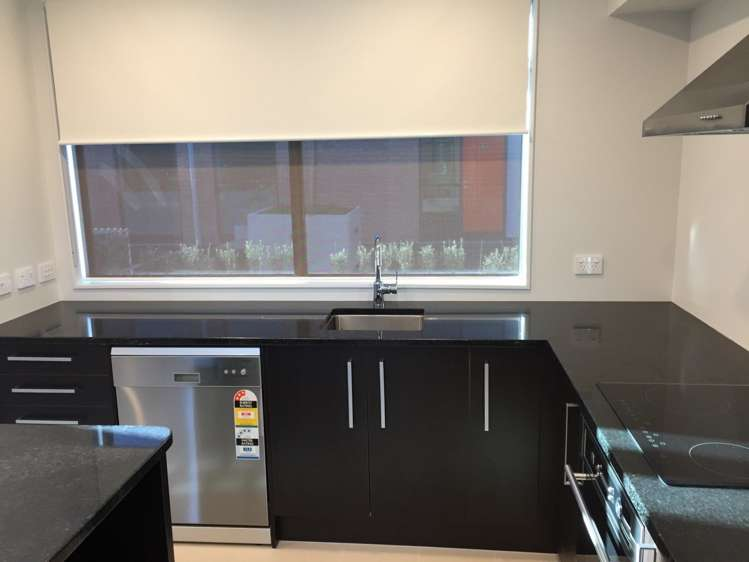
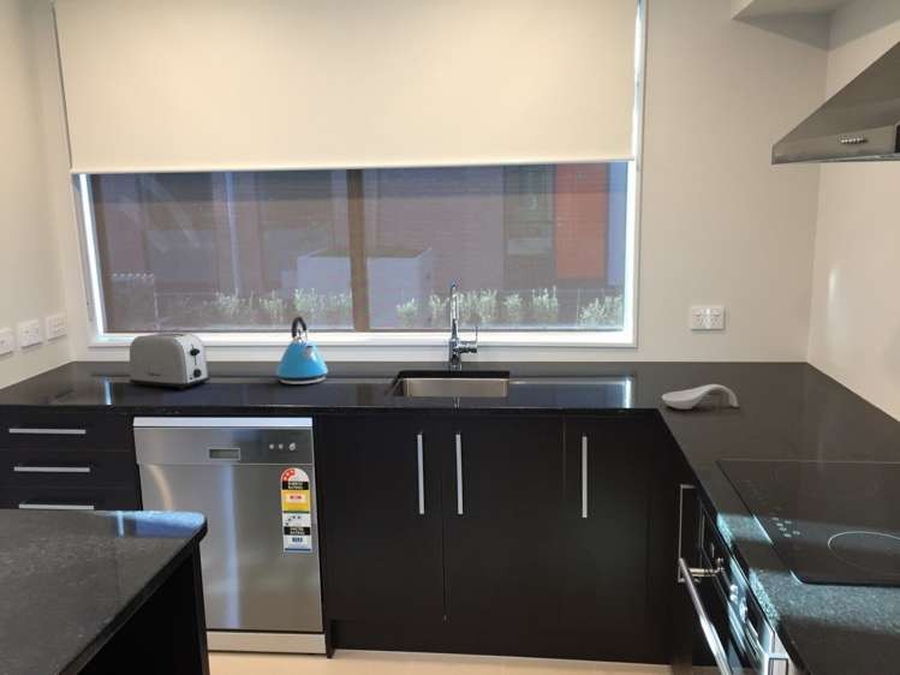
+ spoon rest (698, 395)
+ toaster (168, 359)
+ kettle (300, 347)
